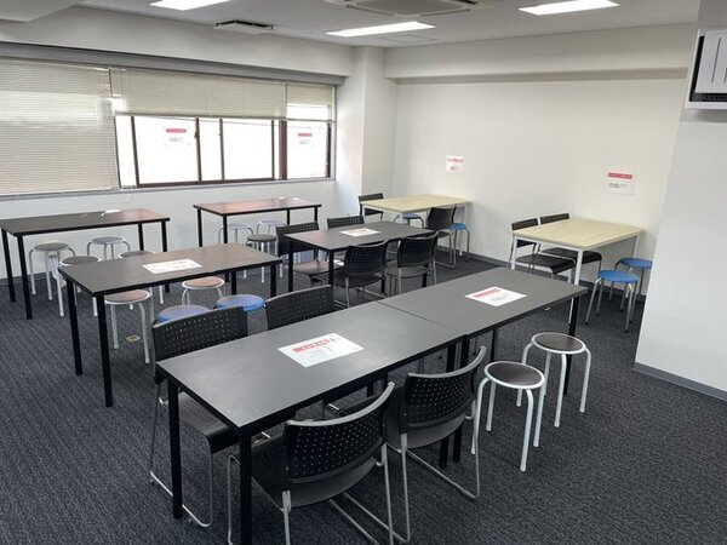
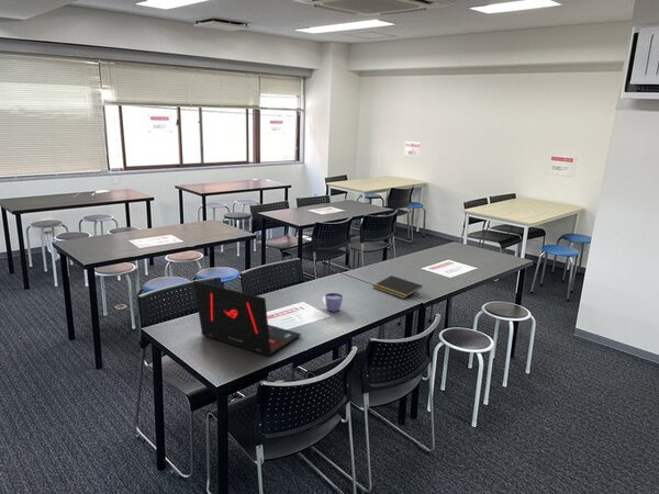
+ cup (331, 302)
+ laptop (248, 308)
+ notepad (396, 285)
